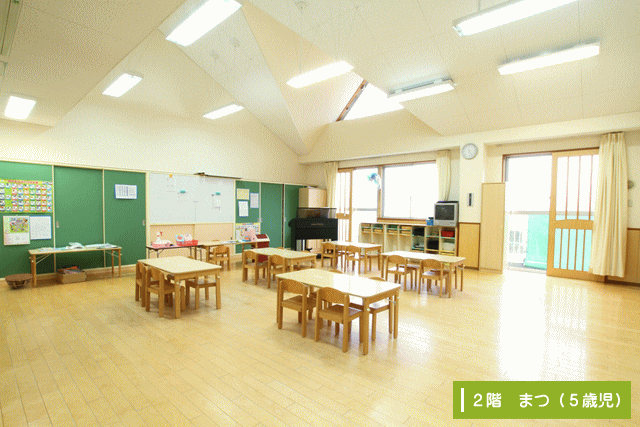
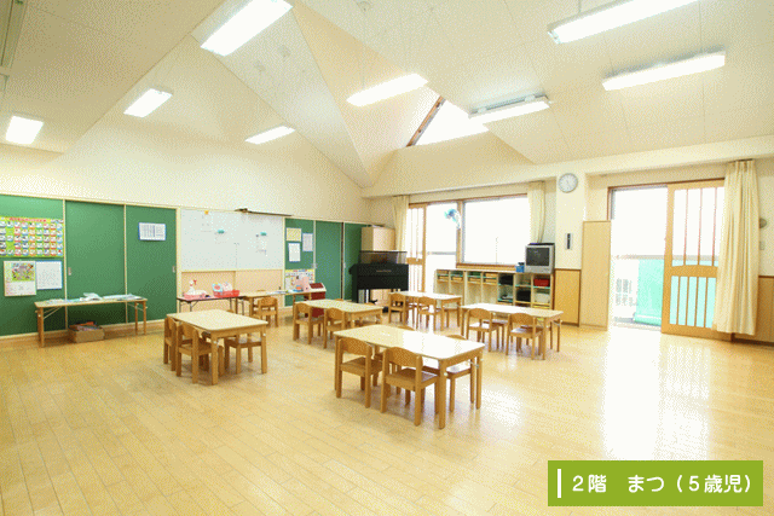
- basket (18, 281)
